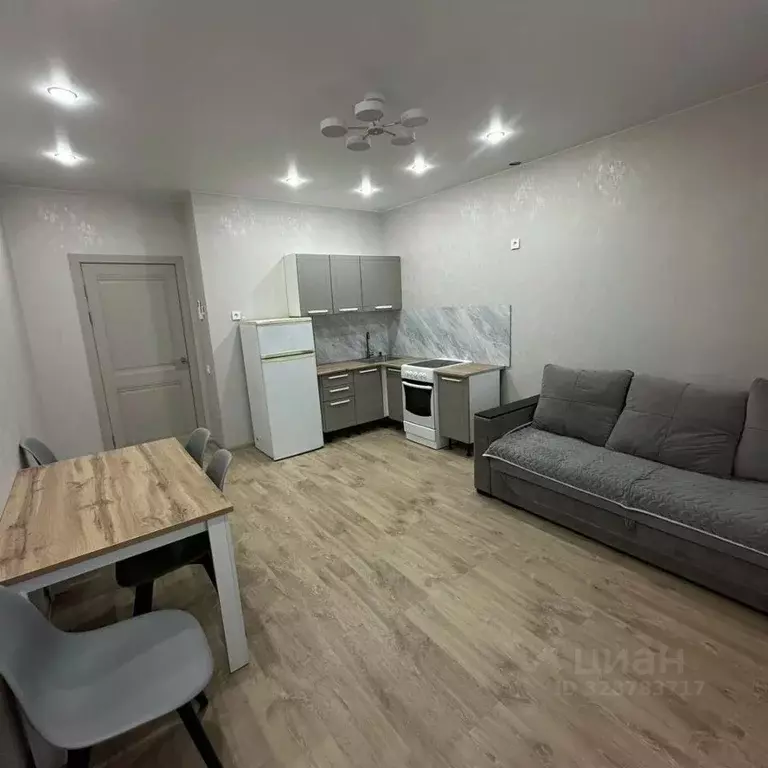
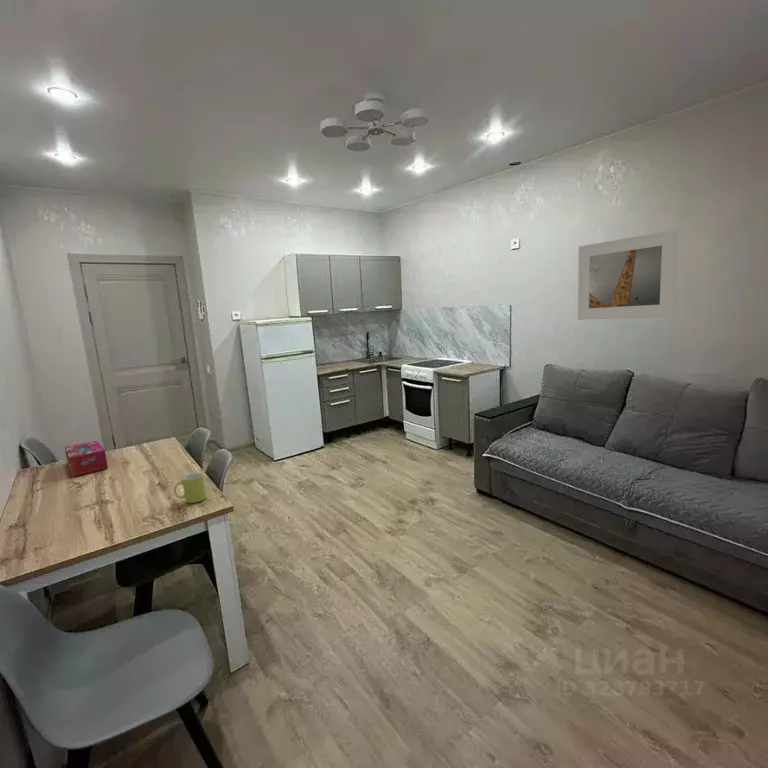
+ mug (189, 489)
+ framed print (623, 279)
+ tissue box (85, 457)
